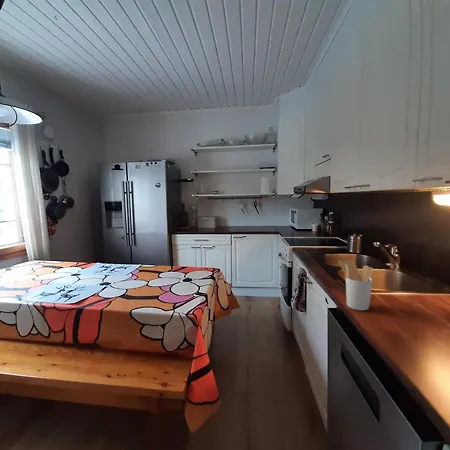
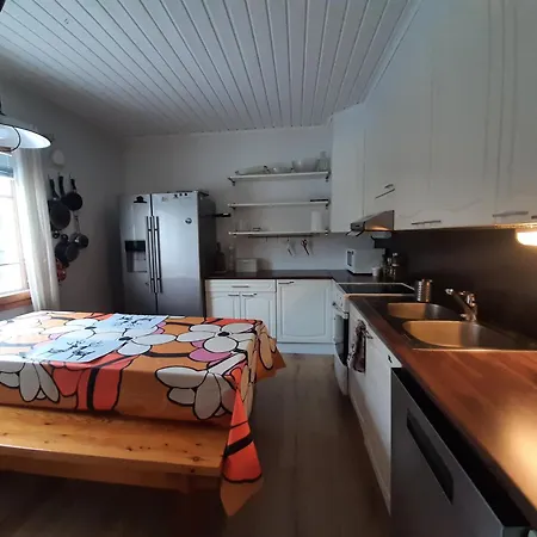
- utensil holder (354, 282)
